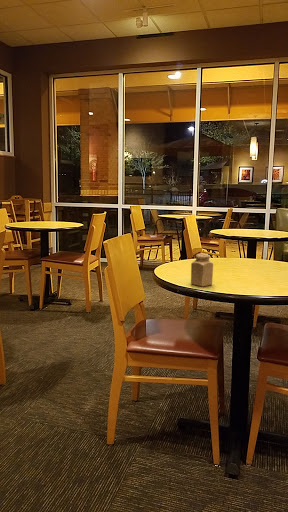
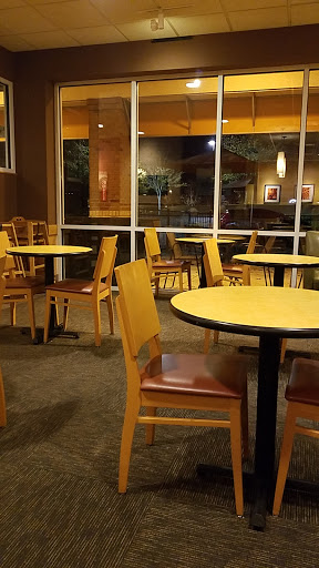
- salt shaker (202, 269)
